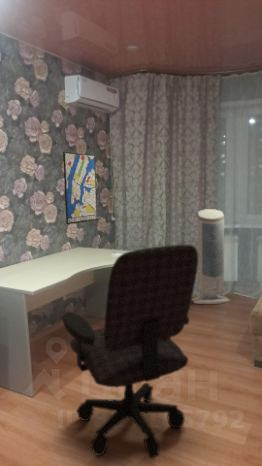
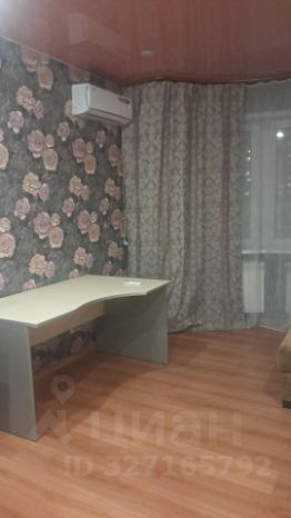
- air purifier (210, 255)
- wall art (81, 188)
- office chair (128, 337)
